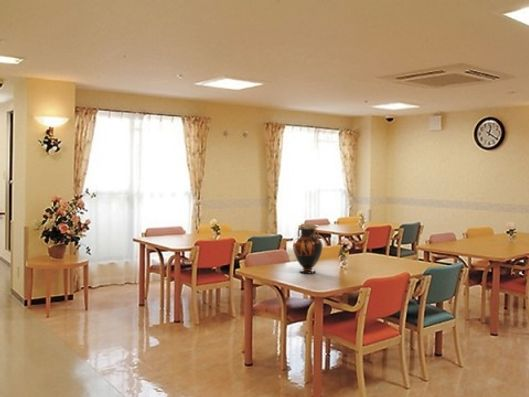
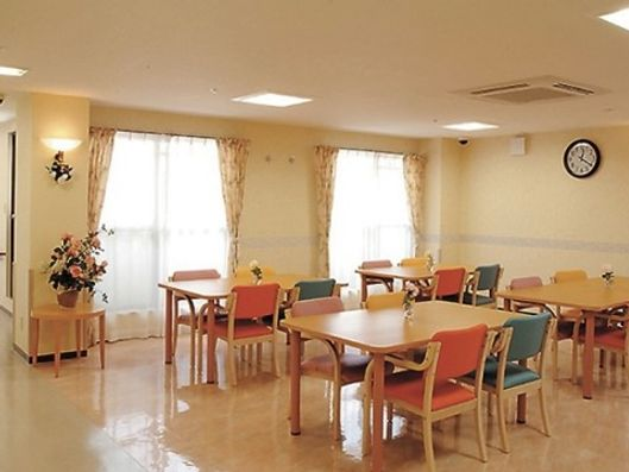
- vase (307, 248)
